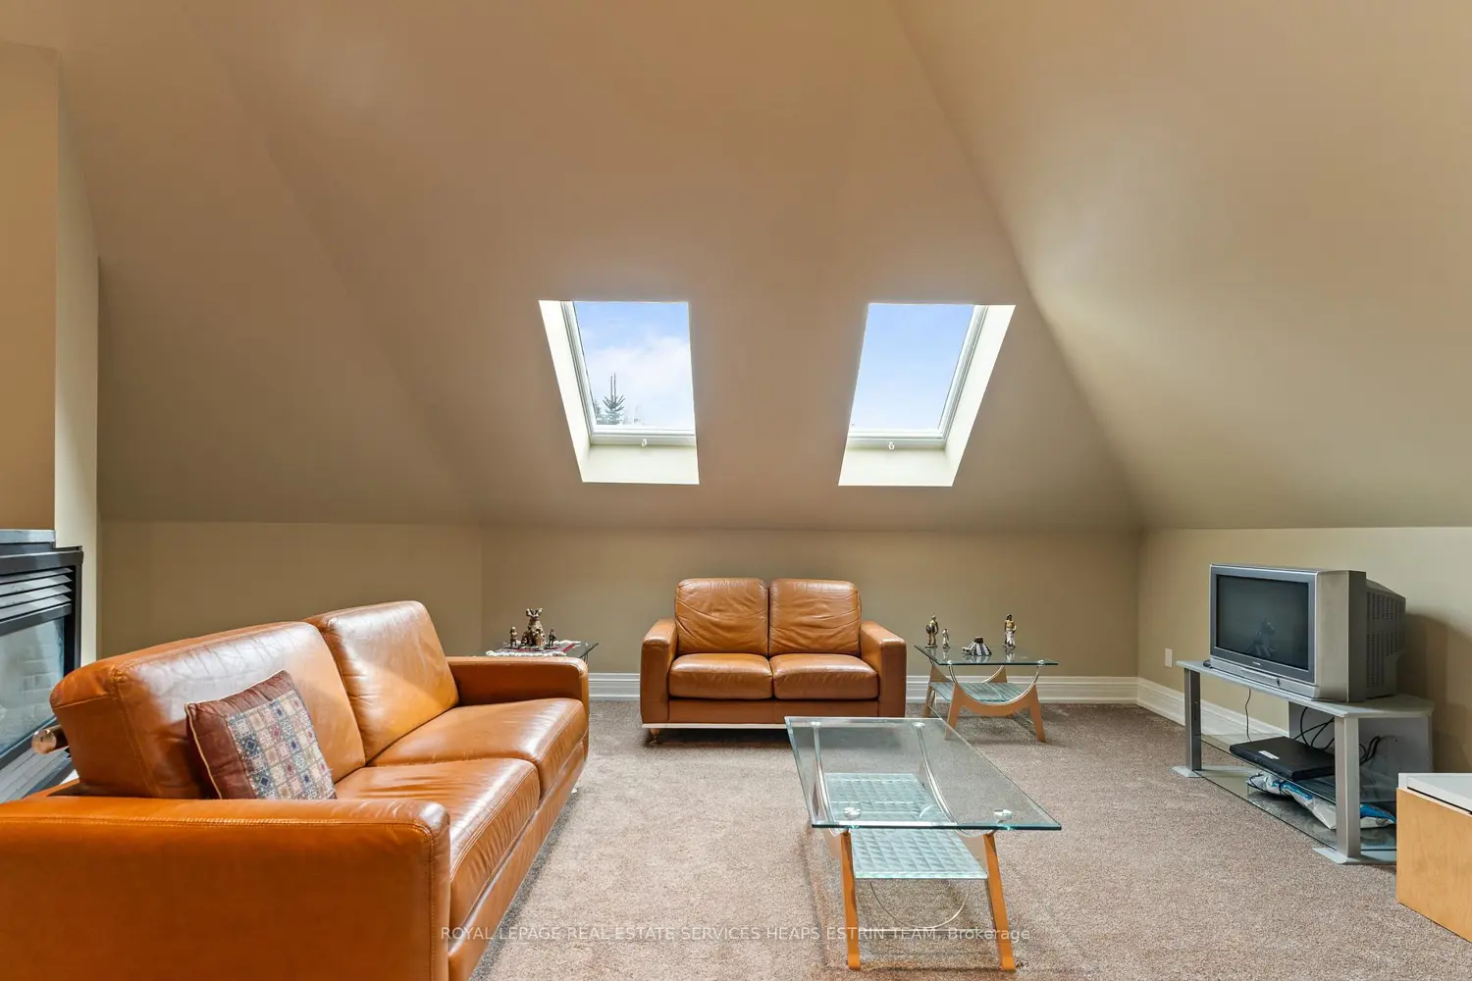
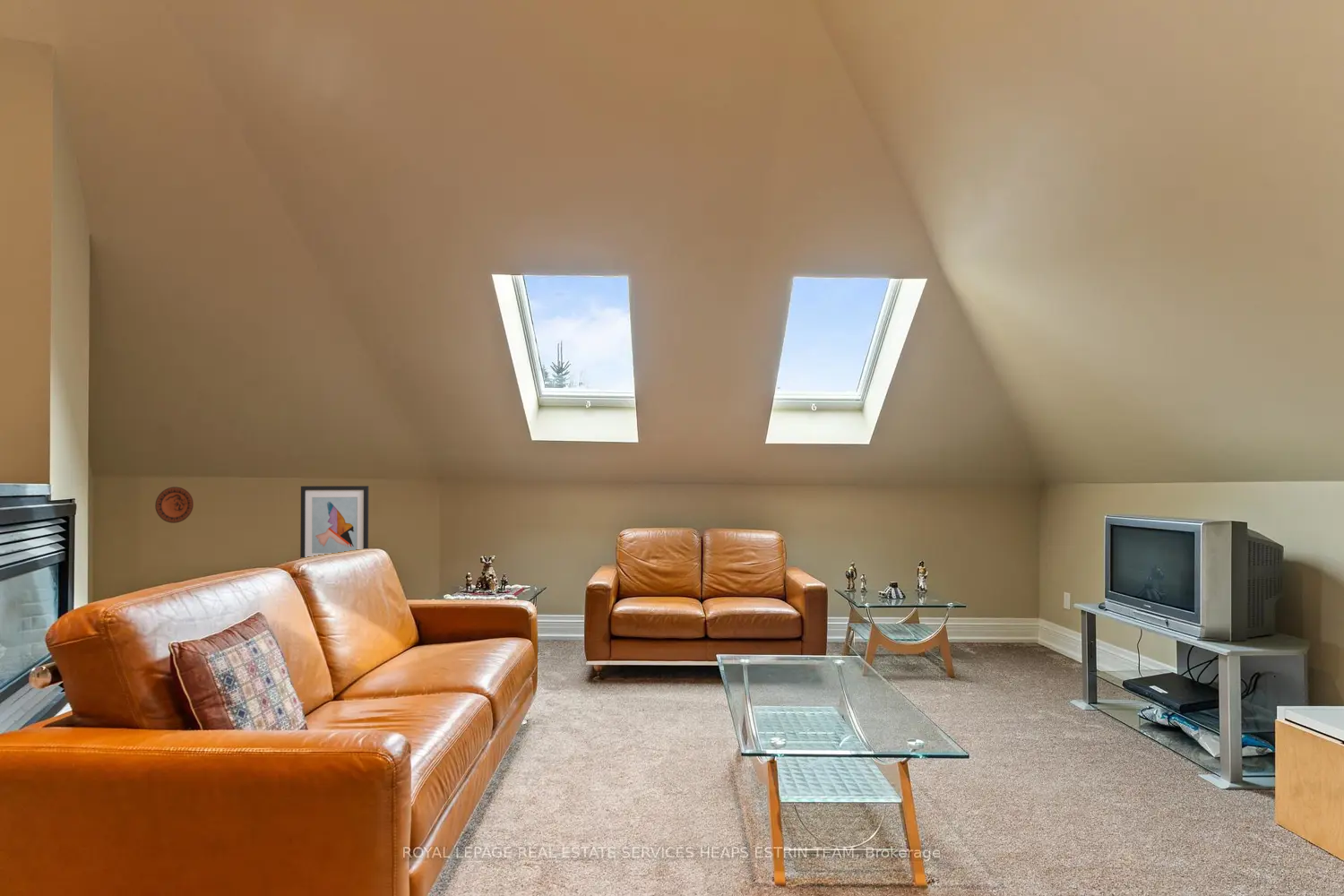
+ decorative plate (175, 504)
+ wall art (334, 525)
